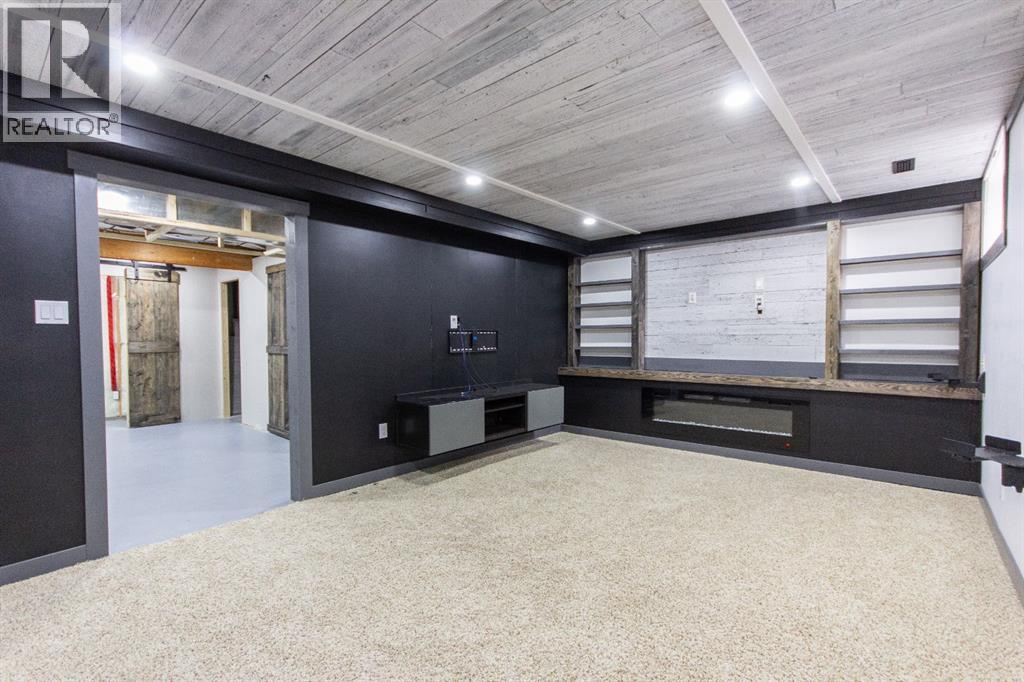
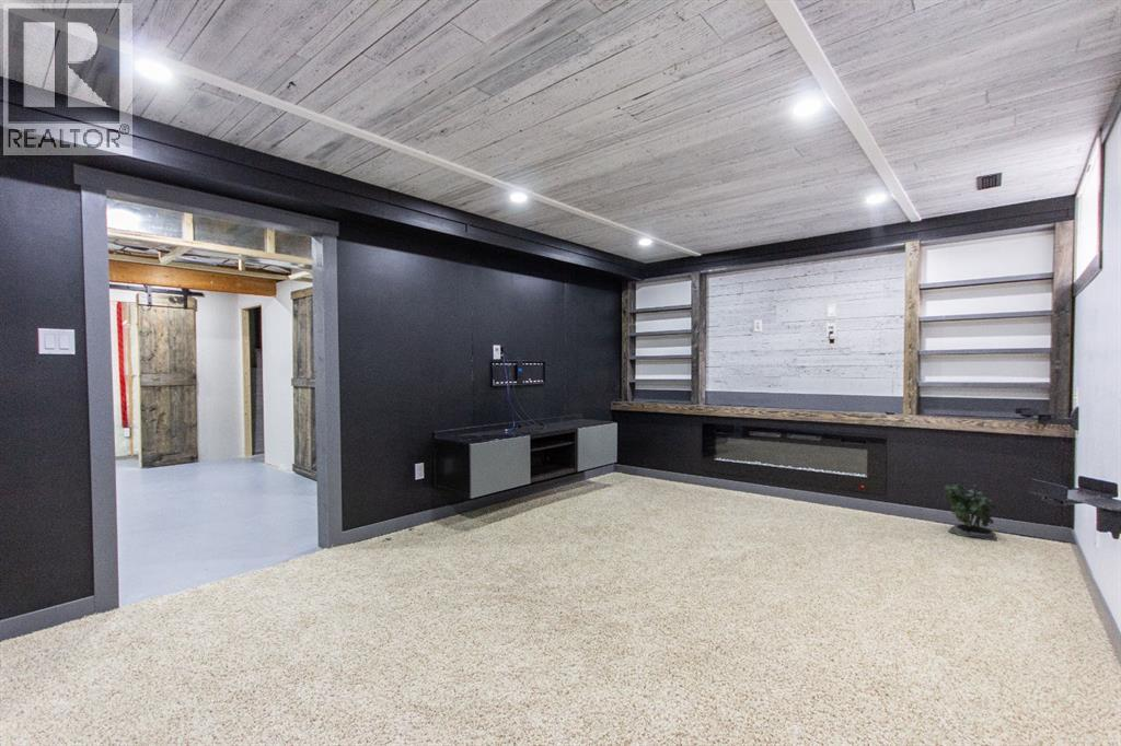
+ potted plant (969, 508)
